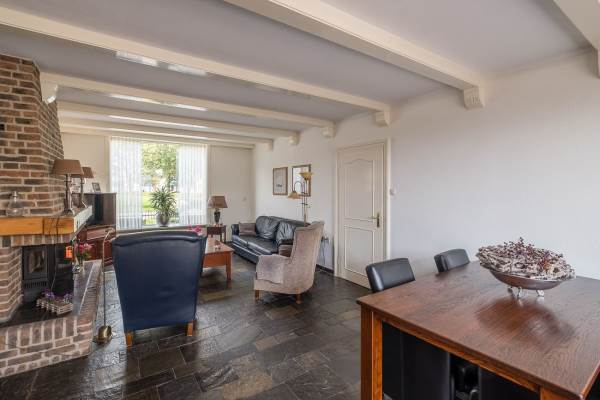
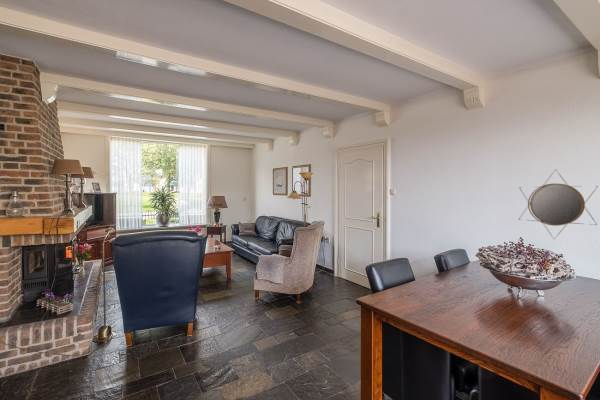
+ home mirror (554, 204)
